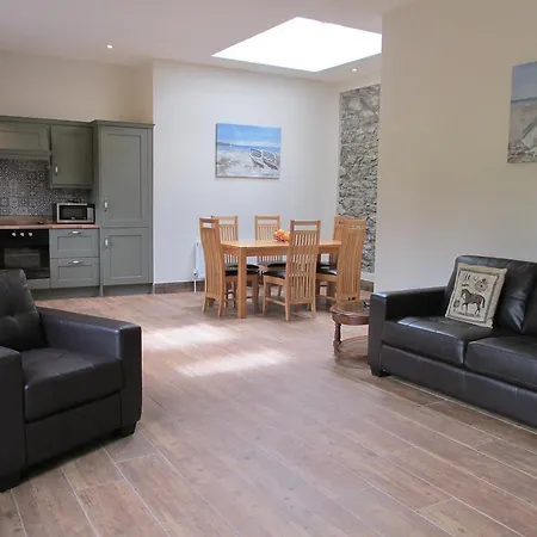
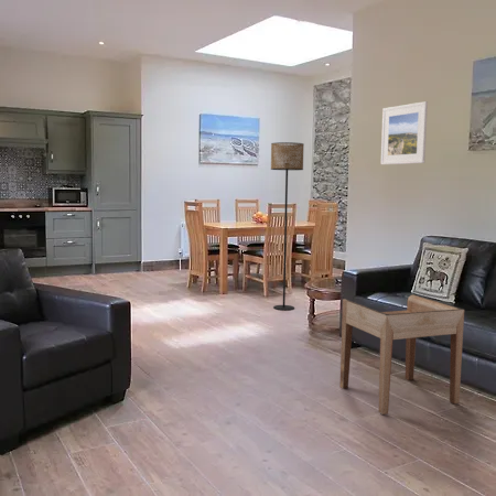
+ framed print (402, 134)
+ side table (406, 349)
+ floor lamp (285, 226)
